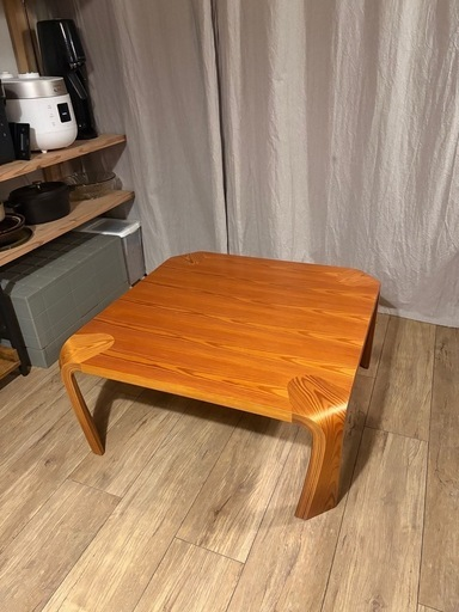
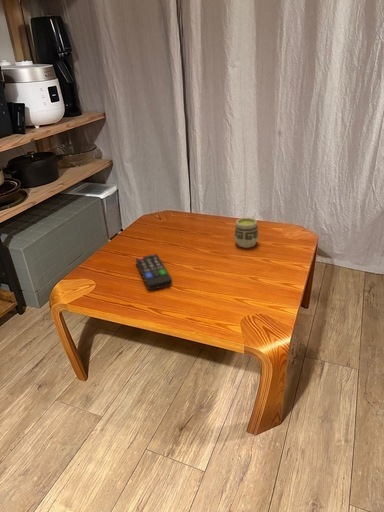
+ remote control (153, 270)
+ cup (246, 232)
